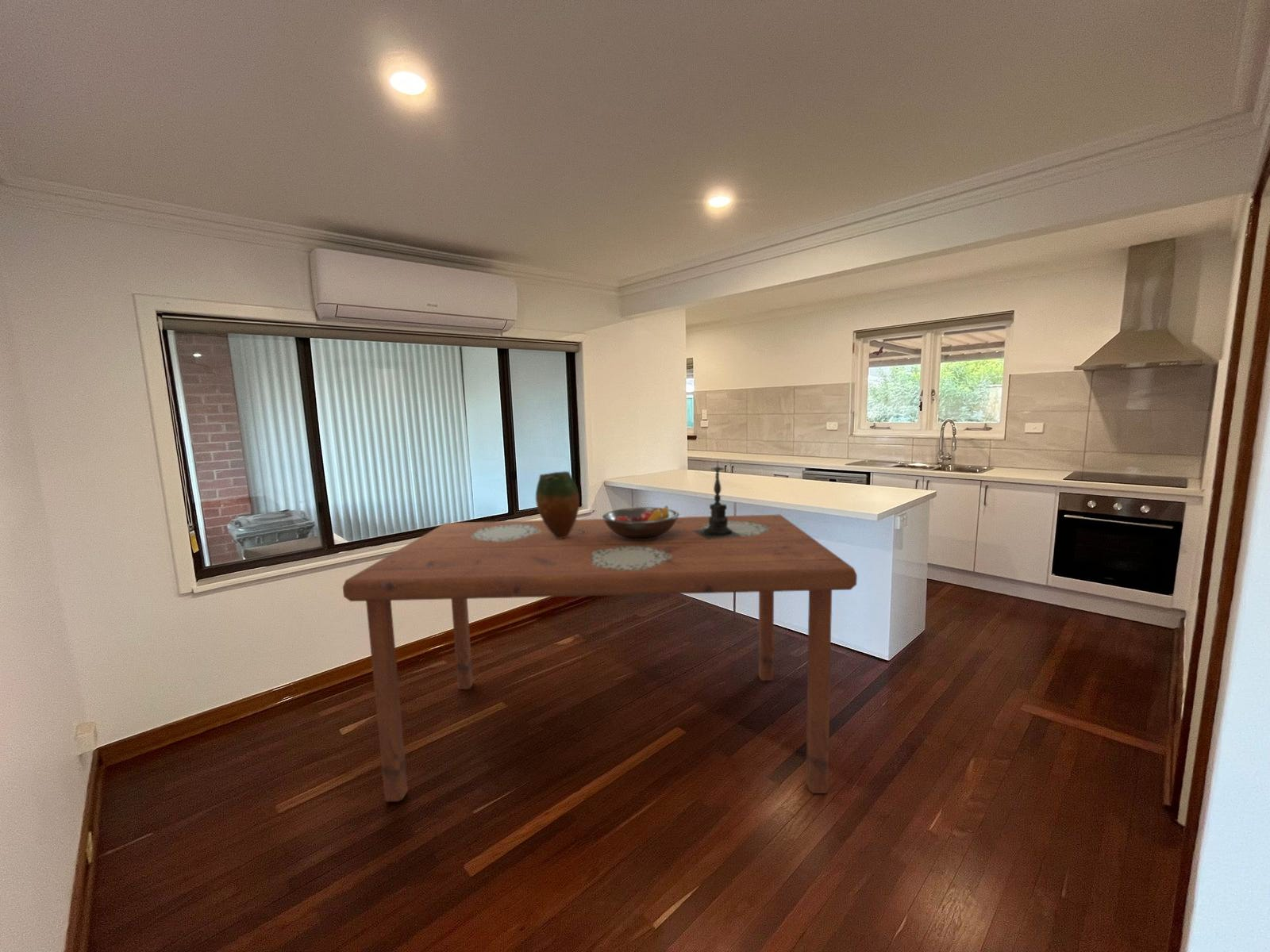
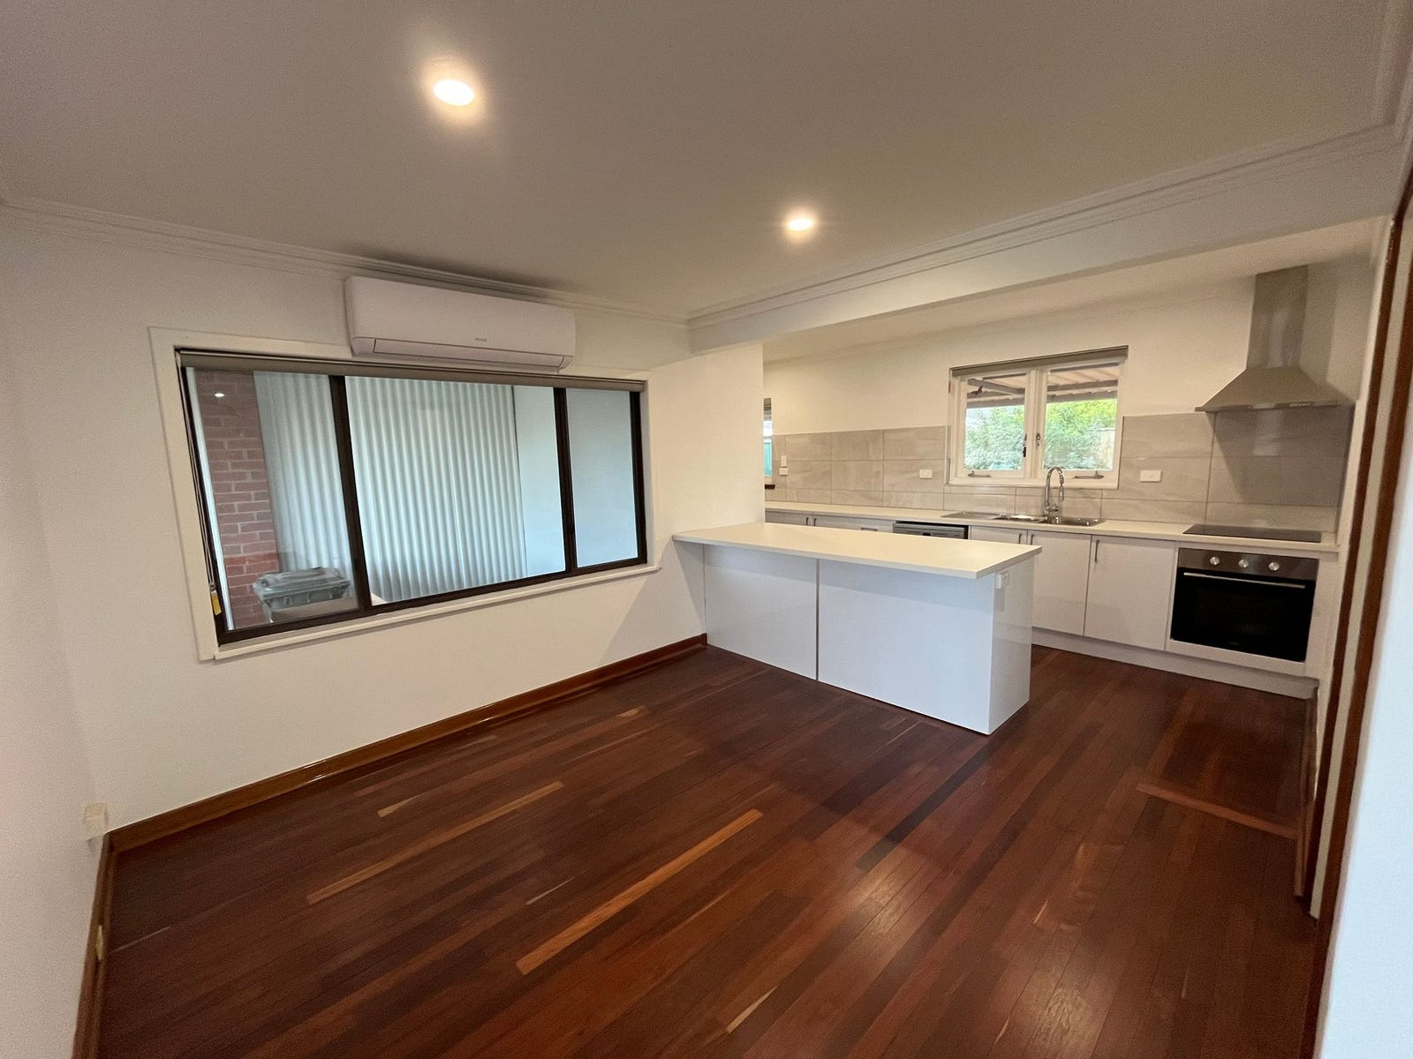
- table (610, 595)
- fruit bowl (641, 521)
- vase (557, 505)
- candle holder (716, 495)
